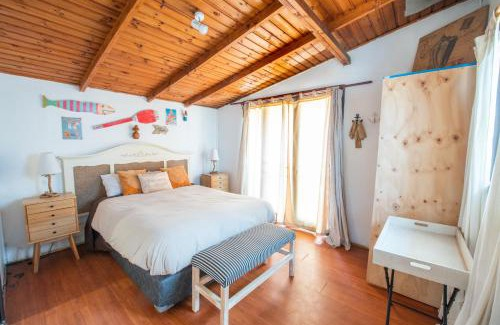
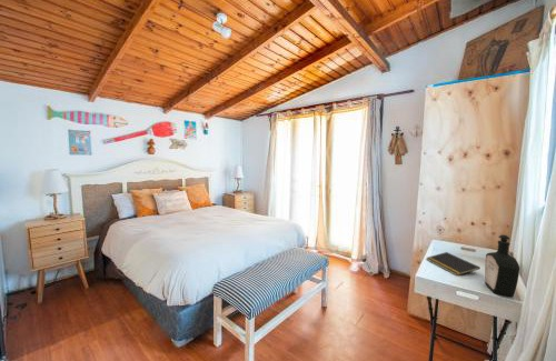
+ notepad (450, 262)
+ bottle (502, 262)
